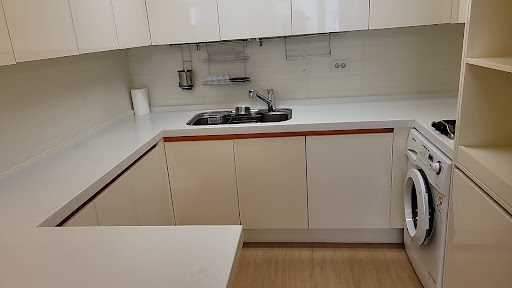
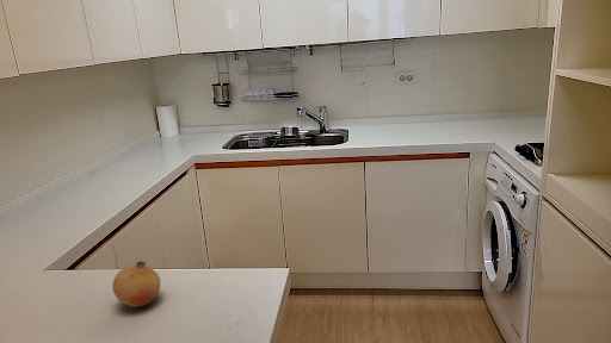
+ fruit (136, 282)
